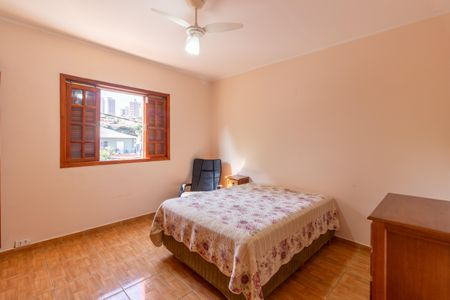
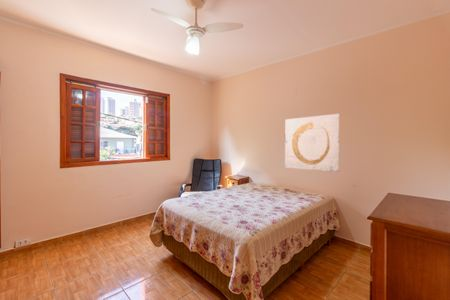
+ wall art (310, 143)
